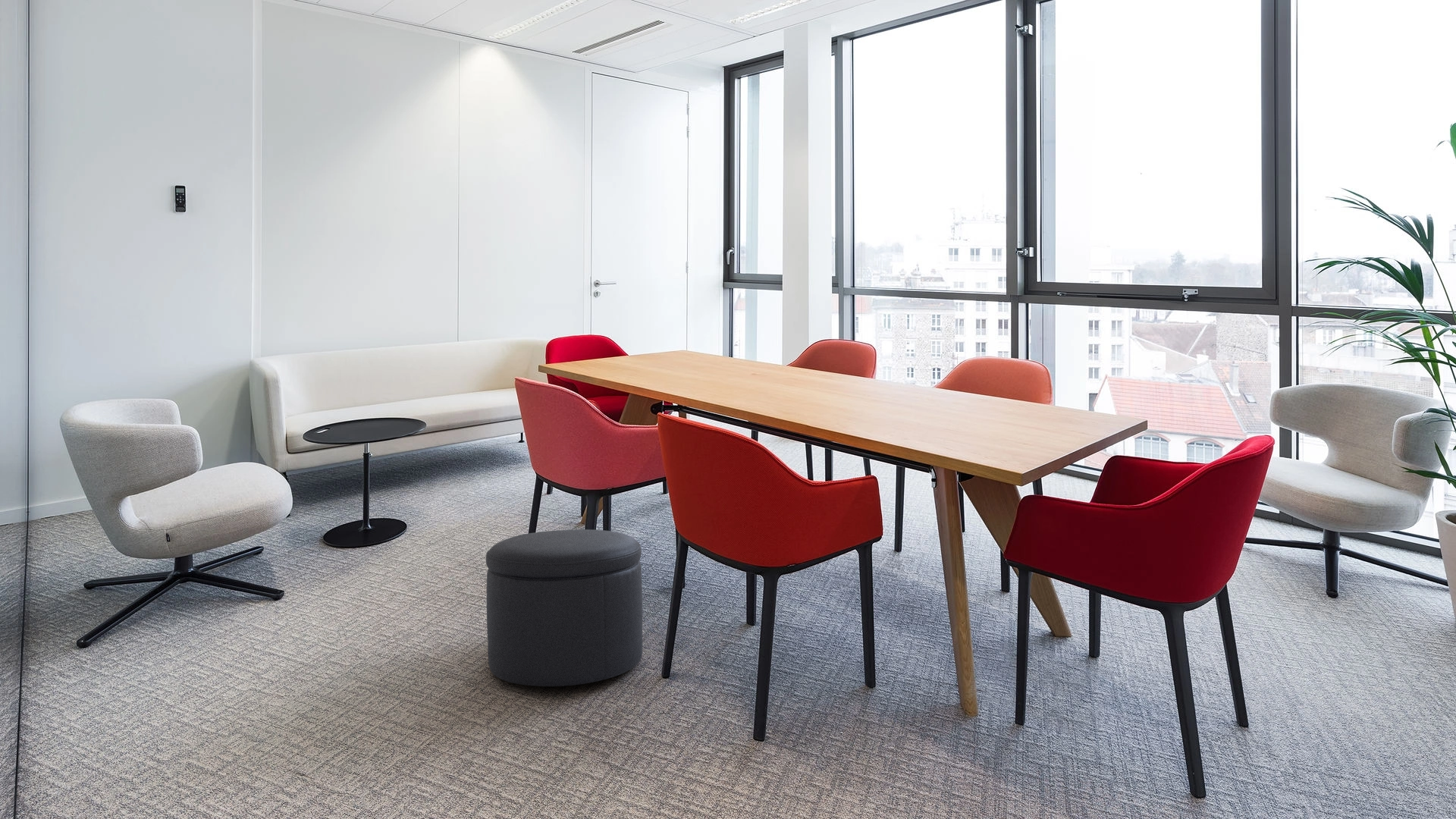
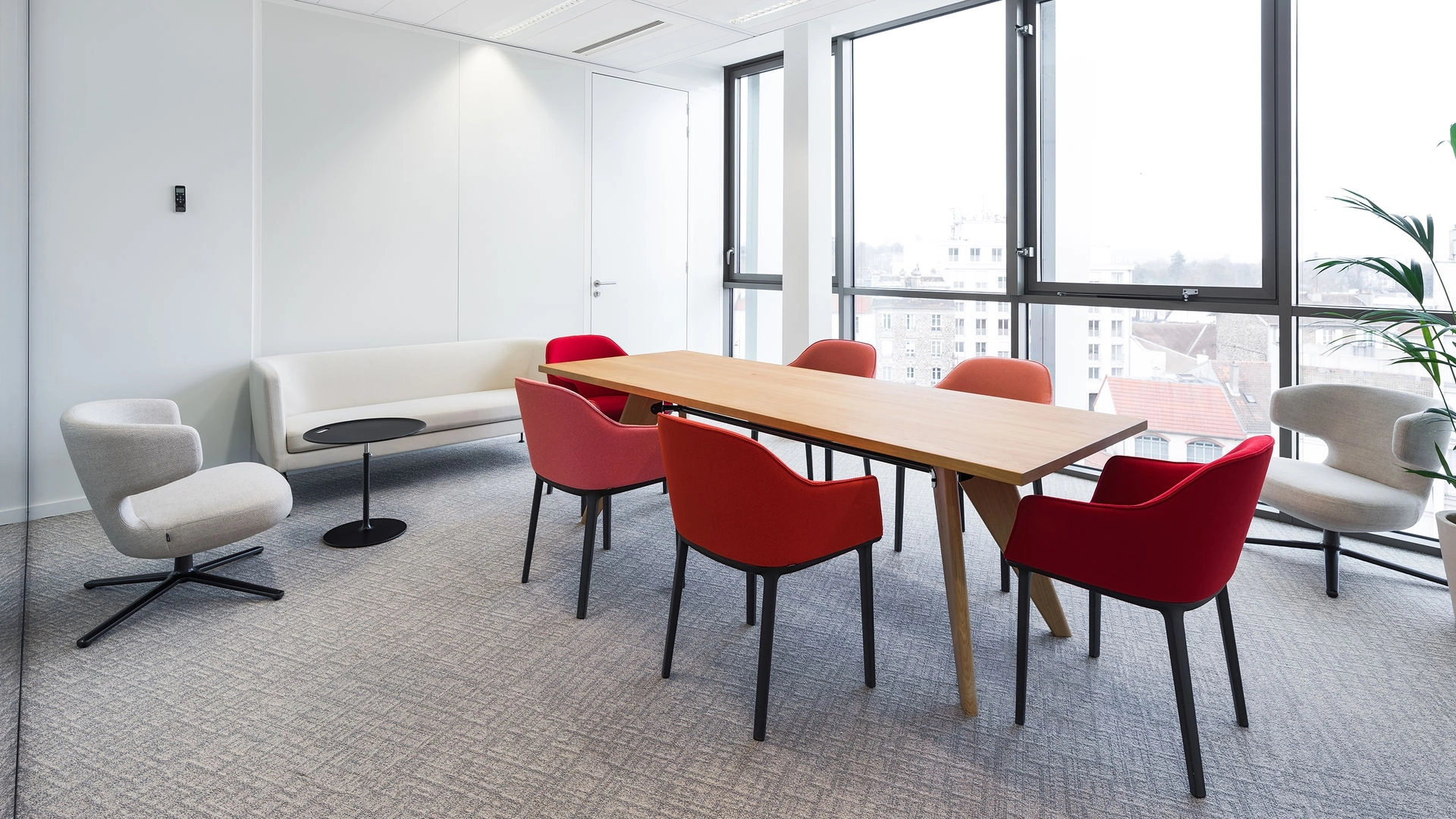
- ottoman (566, 599)
